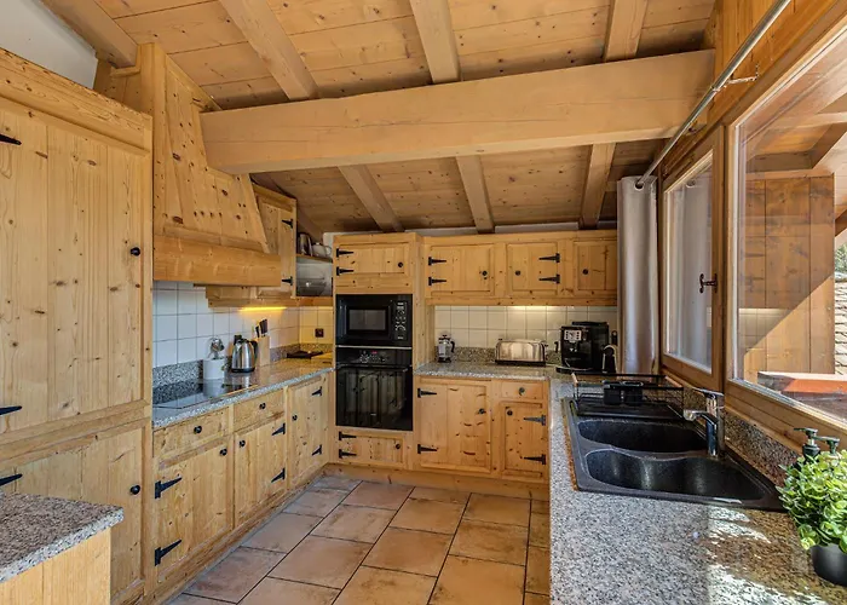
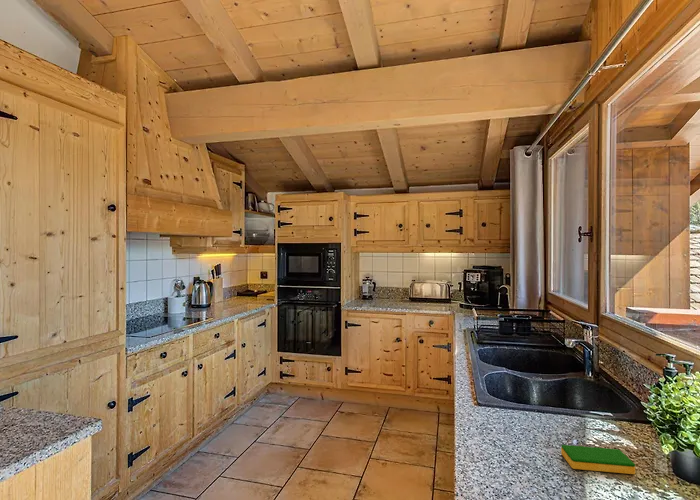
+ dish sponge (596, 458)
